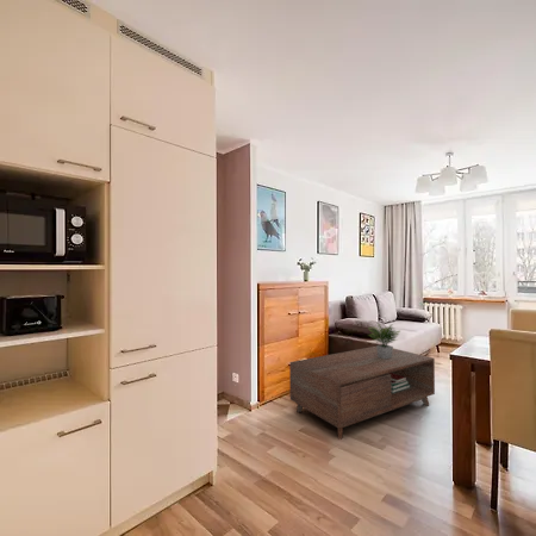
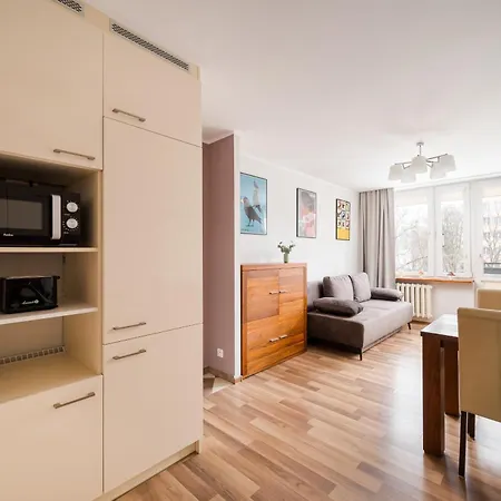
- coffee table (363, 366)
